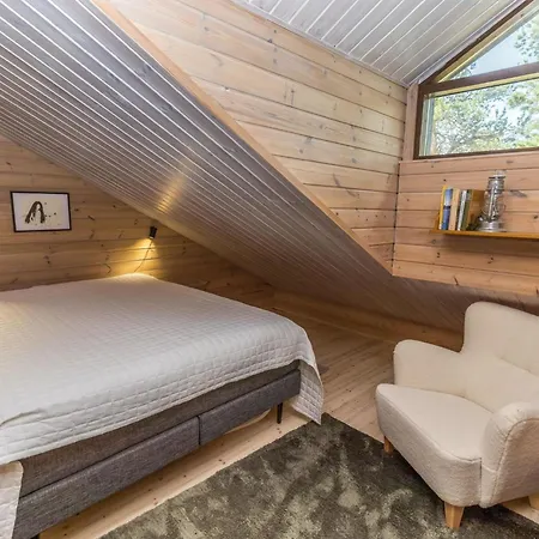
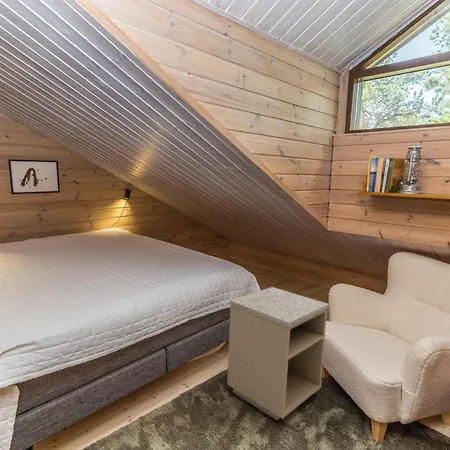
+ nightstand (276, 348)
